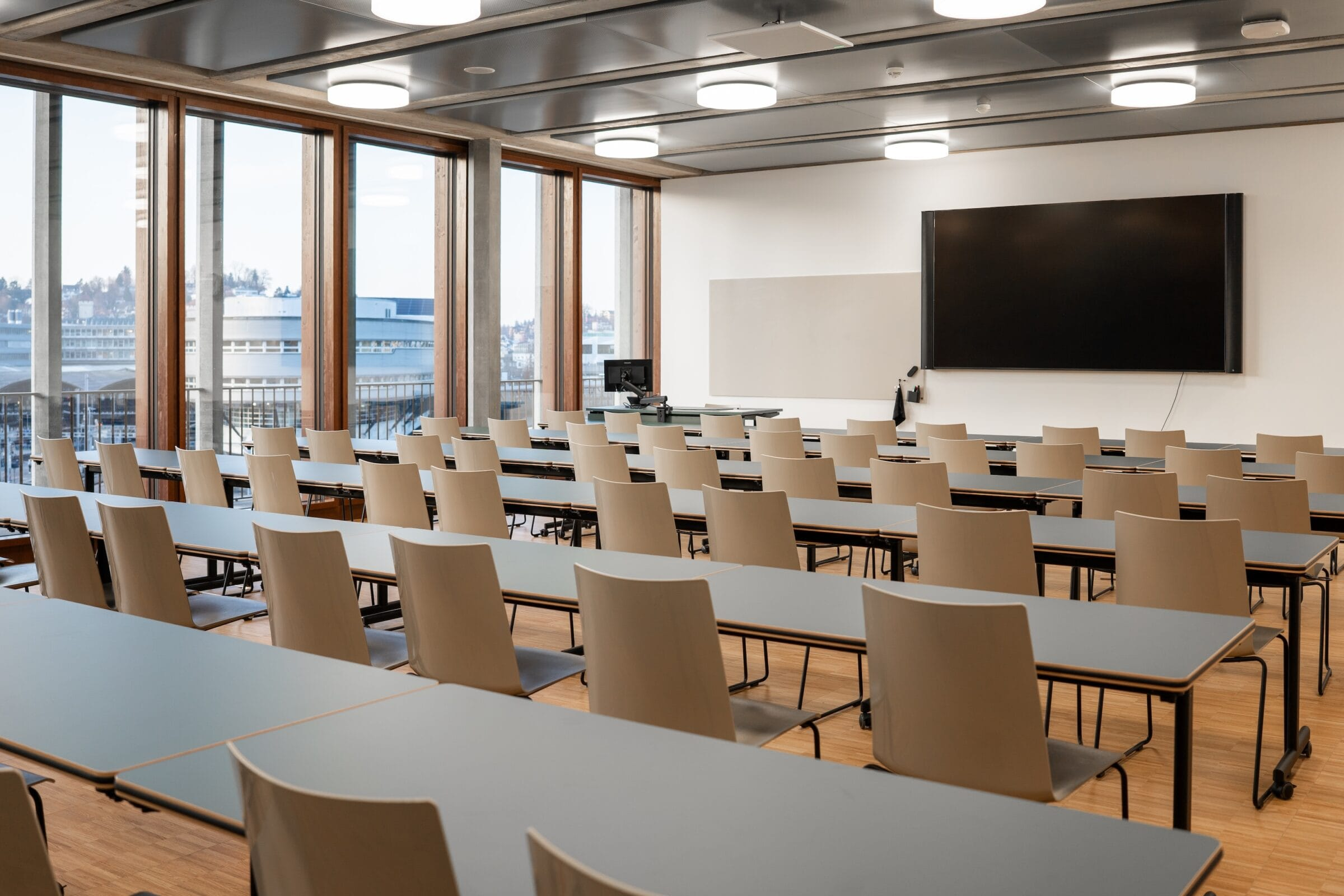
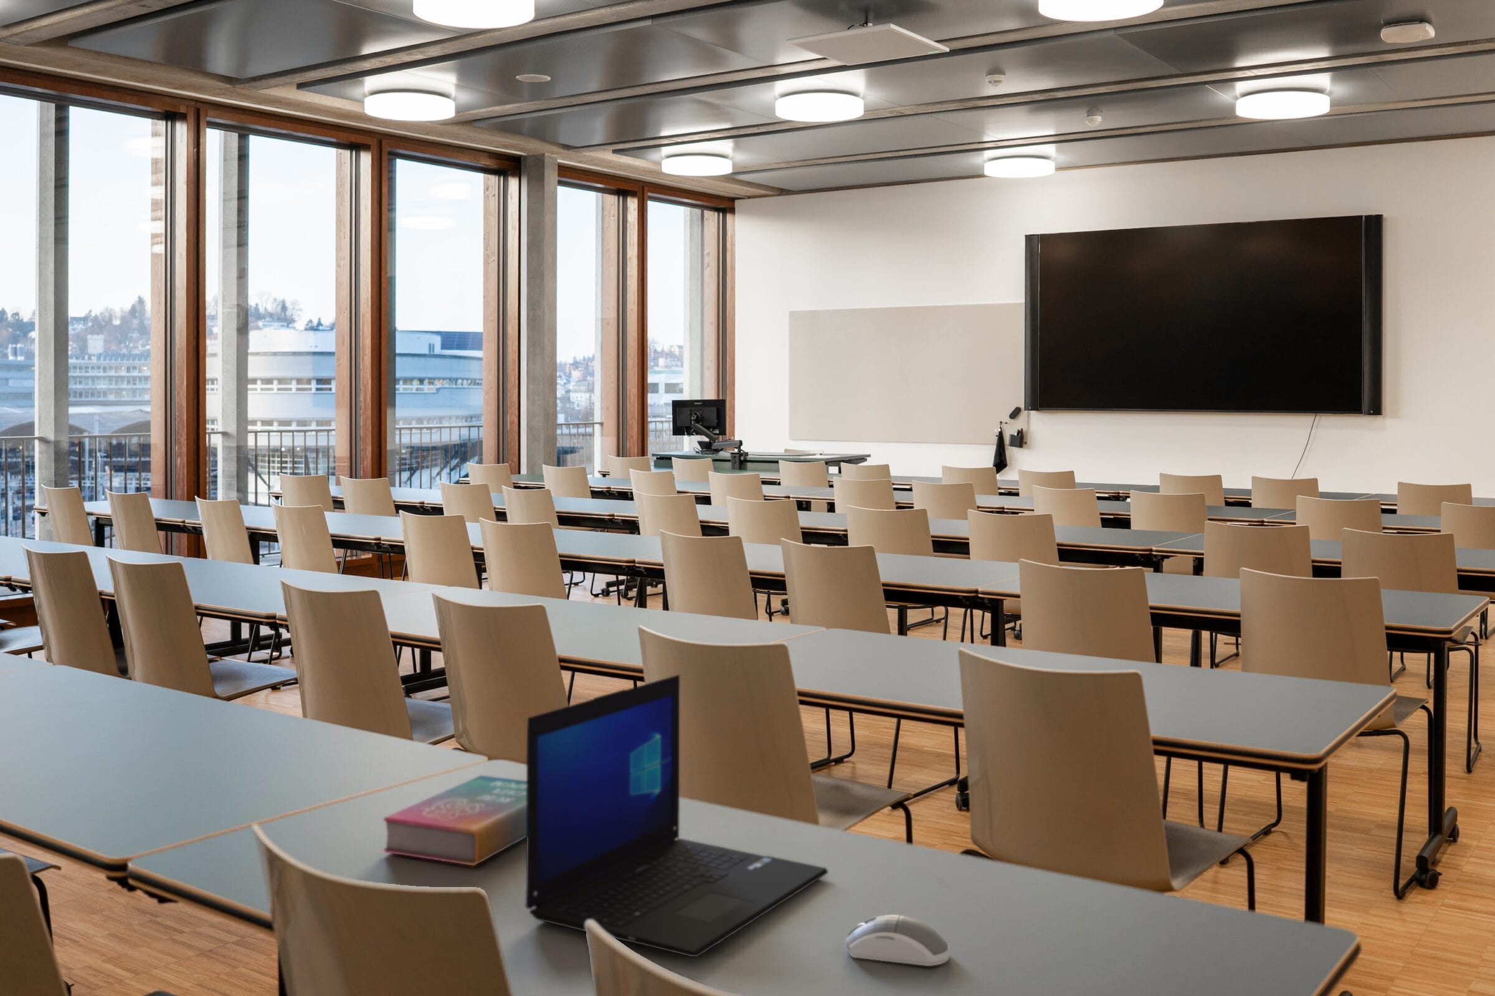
+ laptop (679, 800)
+ book (479, 817)
+ computer mouse (898, 935)
